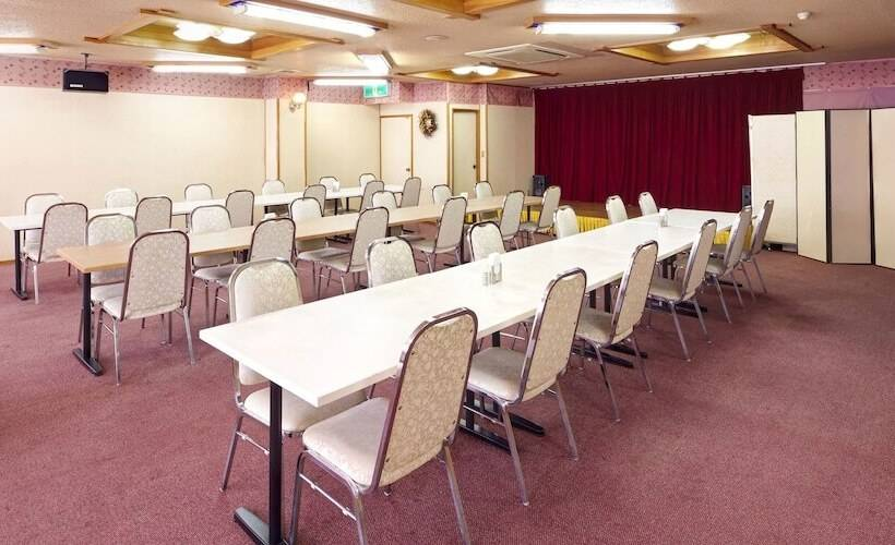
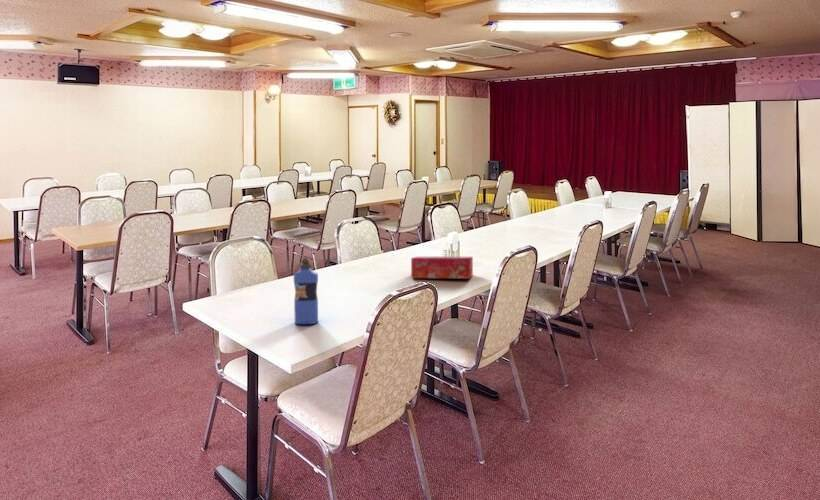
+ tissue box (442, 267)
+ water bottle (305, 290)
